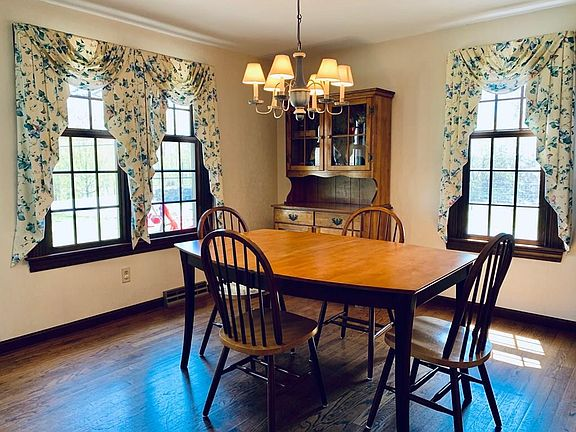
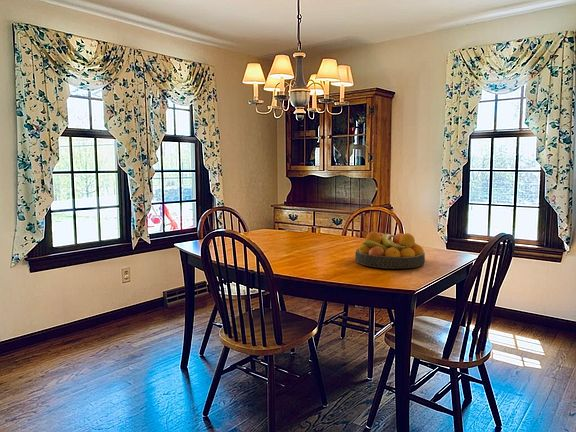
+ fruit bowl (389, 246)
